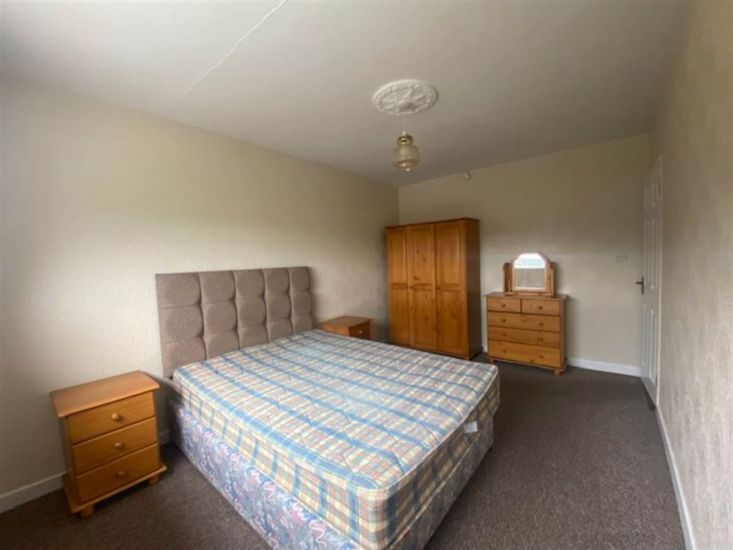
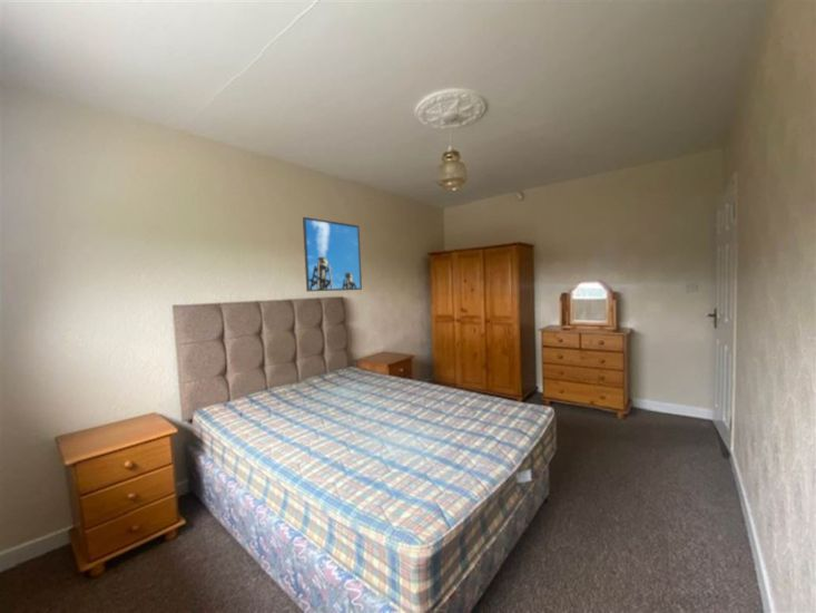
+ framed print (334, 256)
